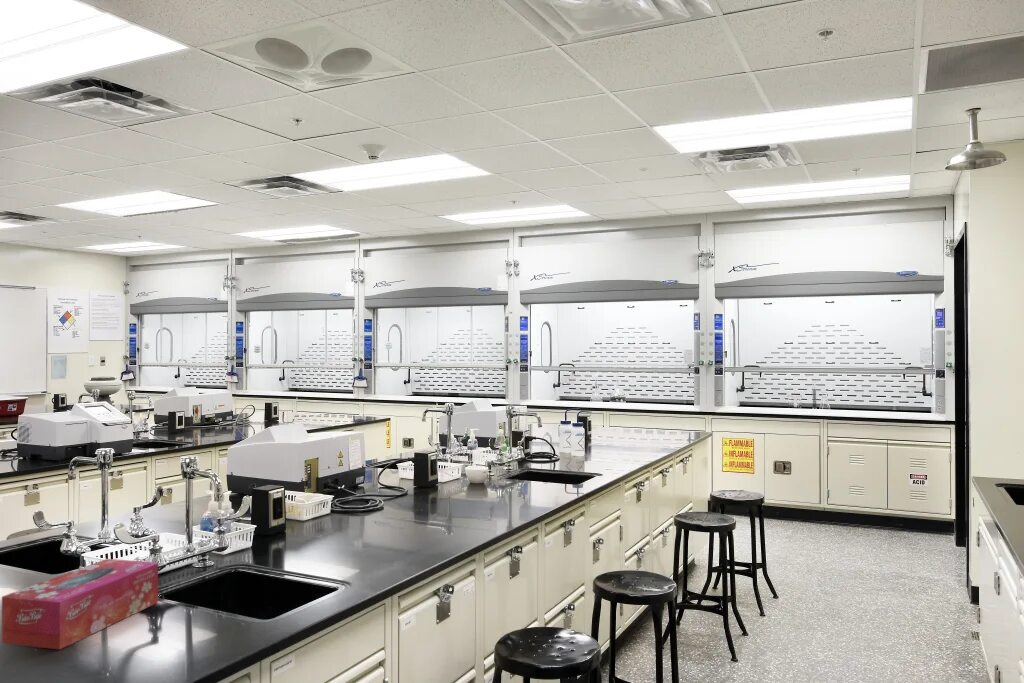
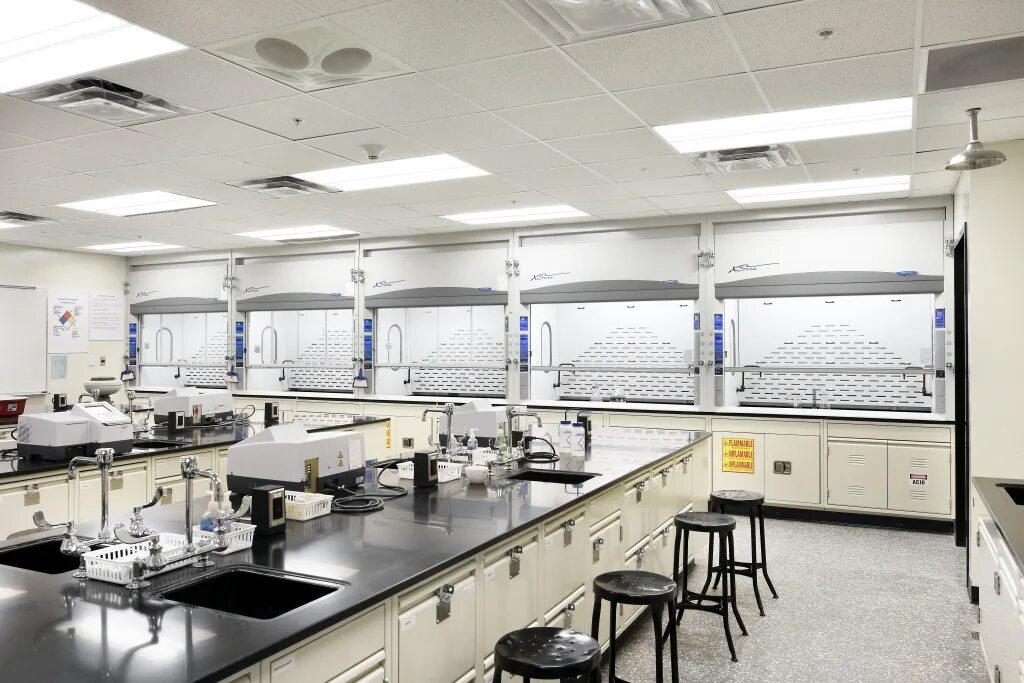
- tissue box (85, 599)
